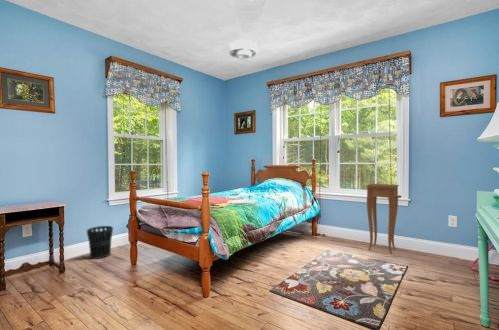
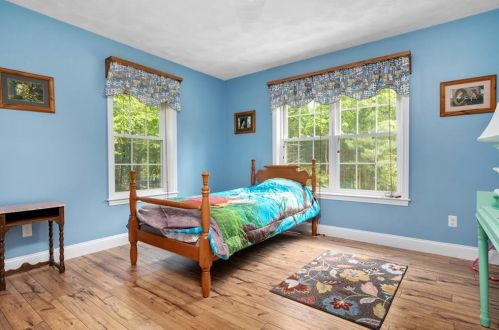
- side table (376, 217)
- wastebasket (100, 242)
- ceiling light (243, 51)
